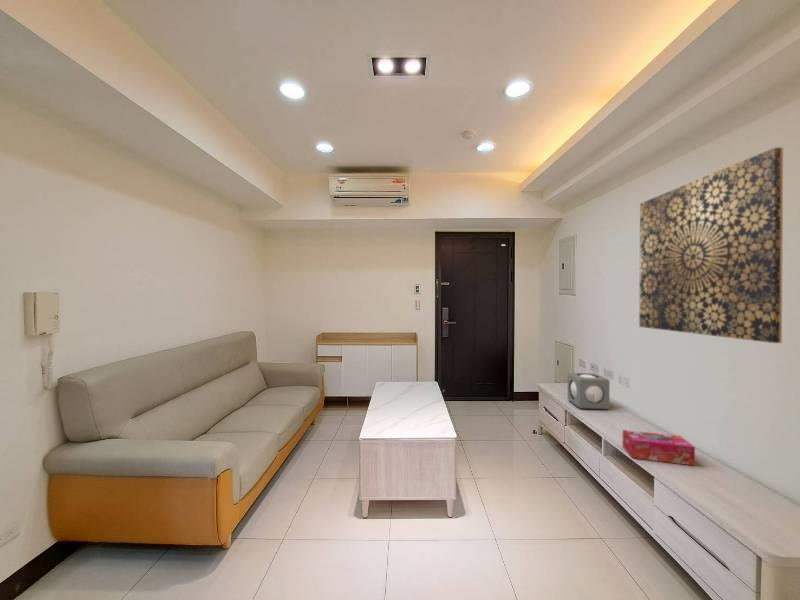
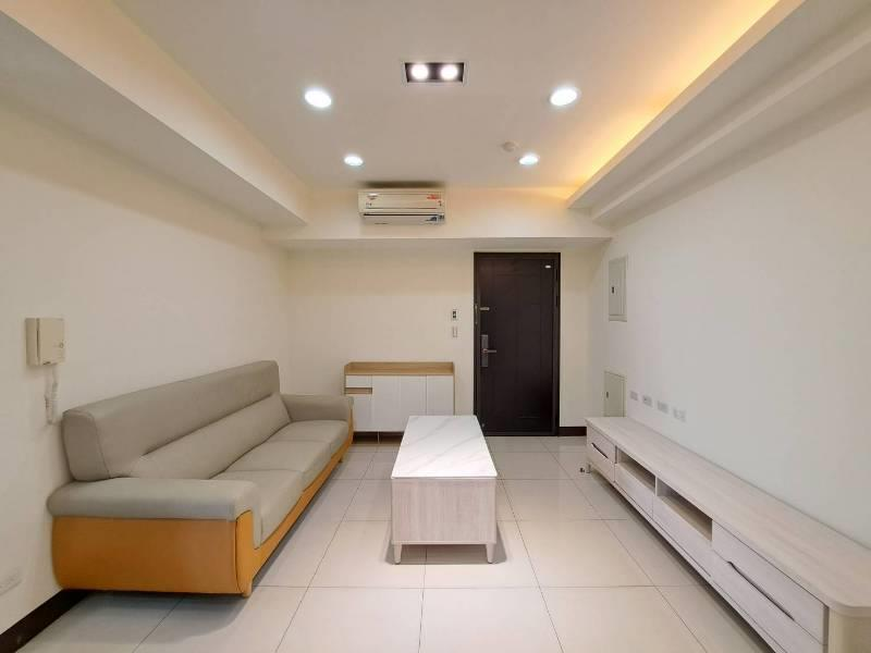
- wall art (694, 257)
- tissue box (656, 446)
- speaker (587, 389)
